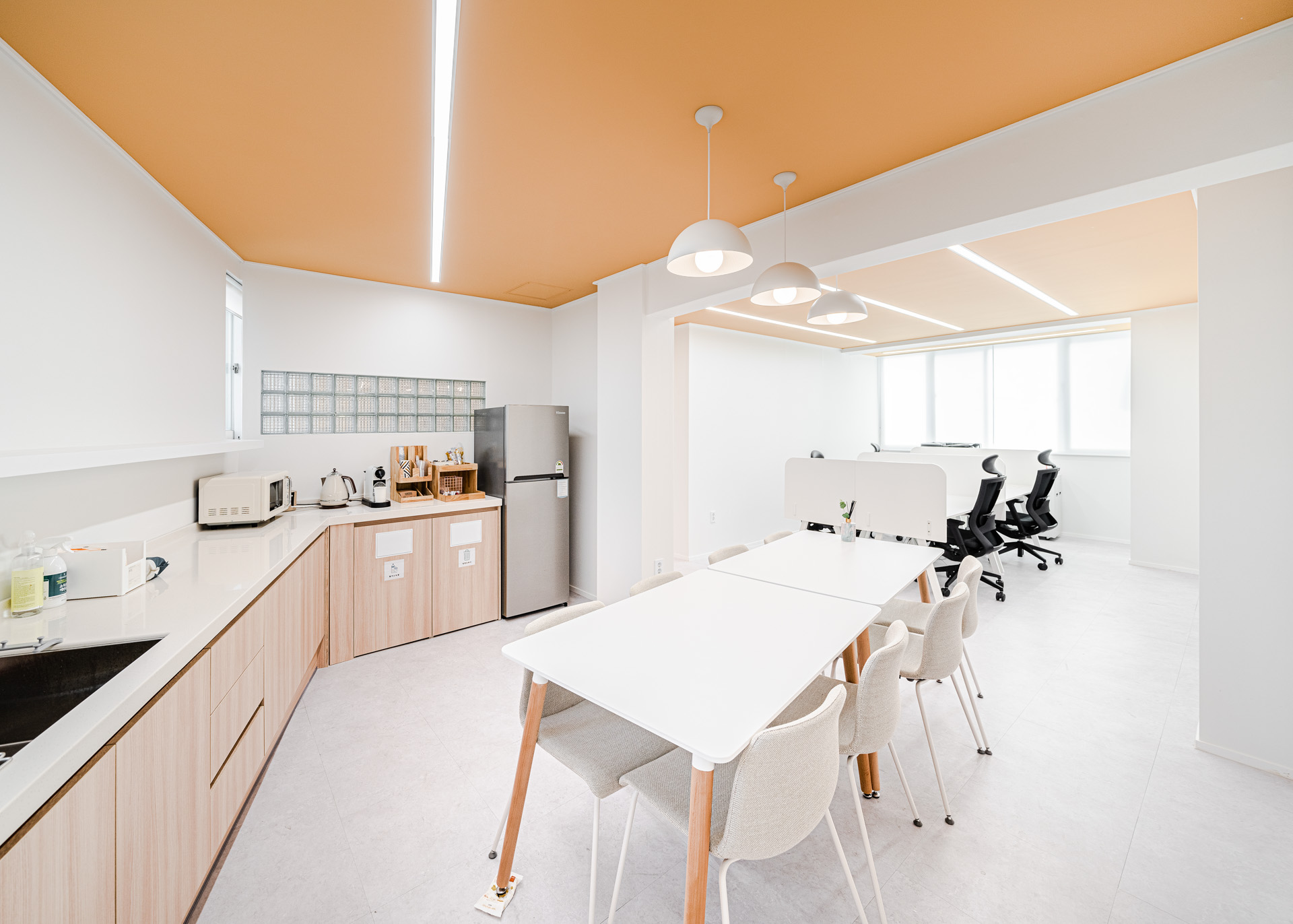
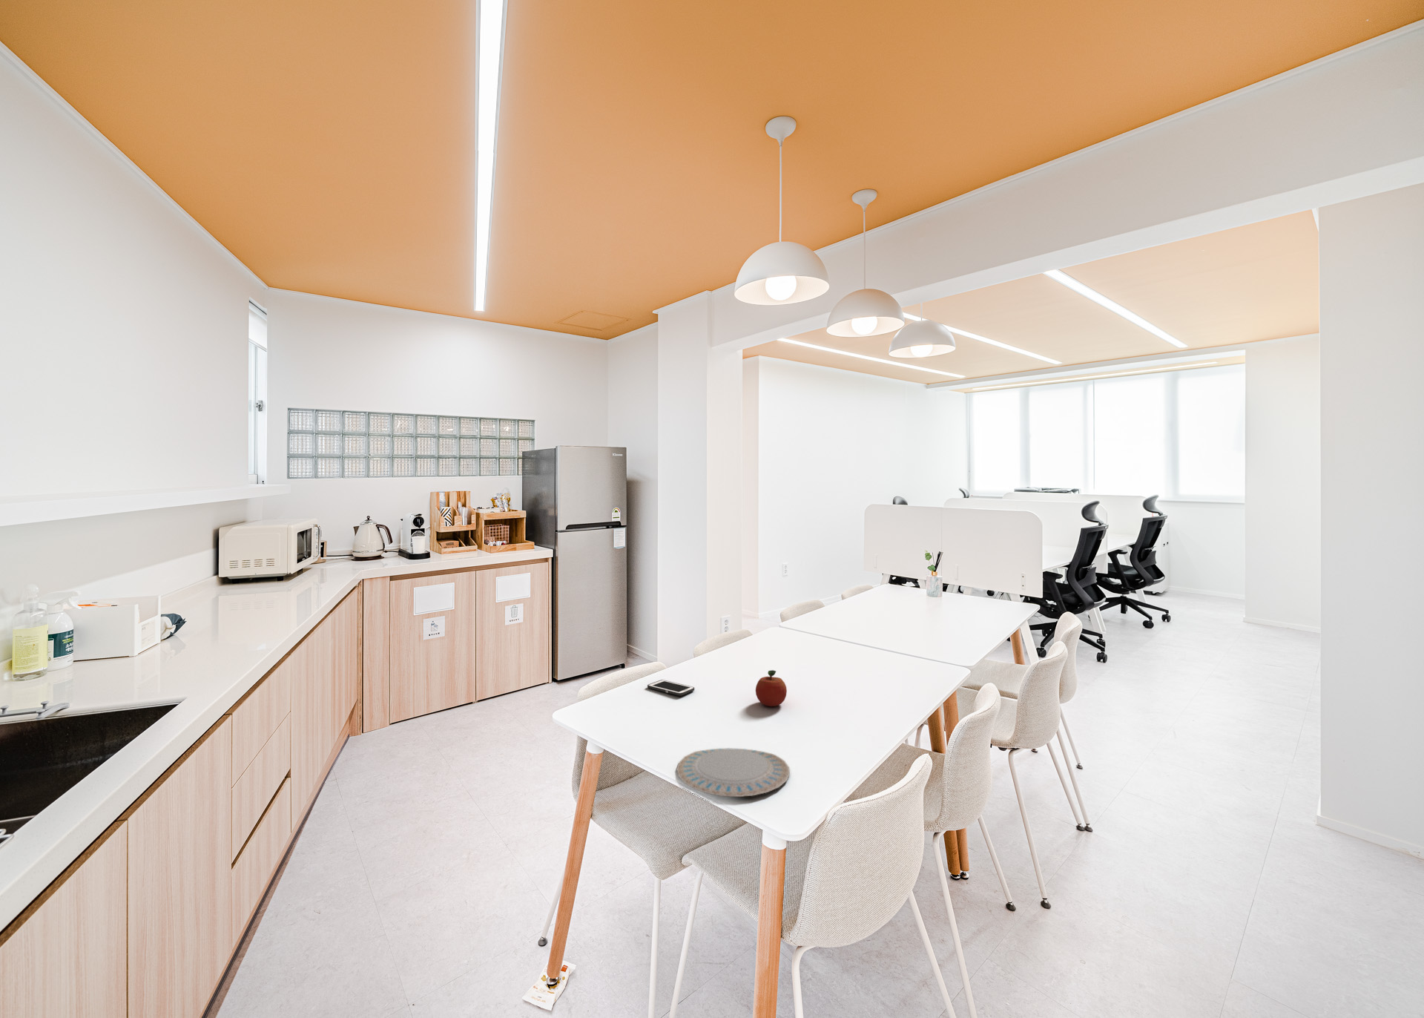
+ chinaware (732, 766)
+ fruit (771, 687)
+ cell phone (671, 687)
